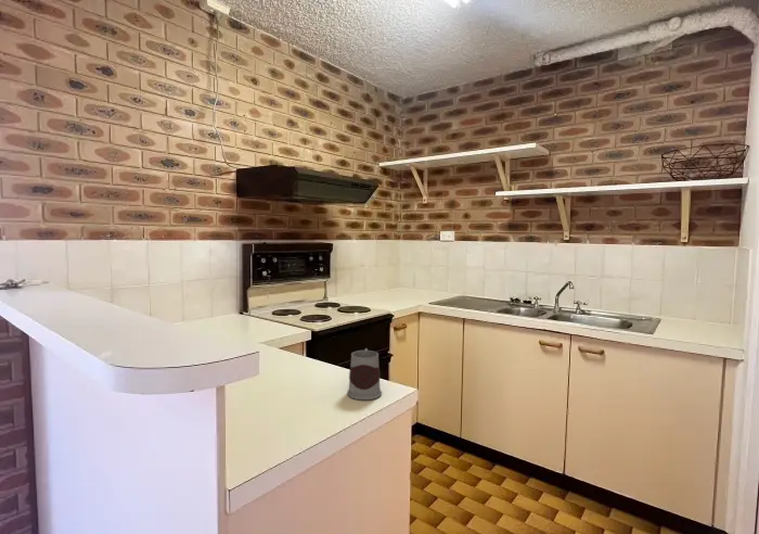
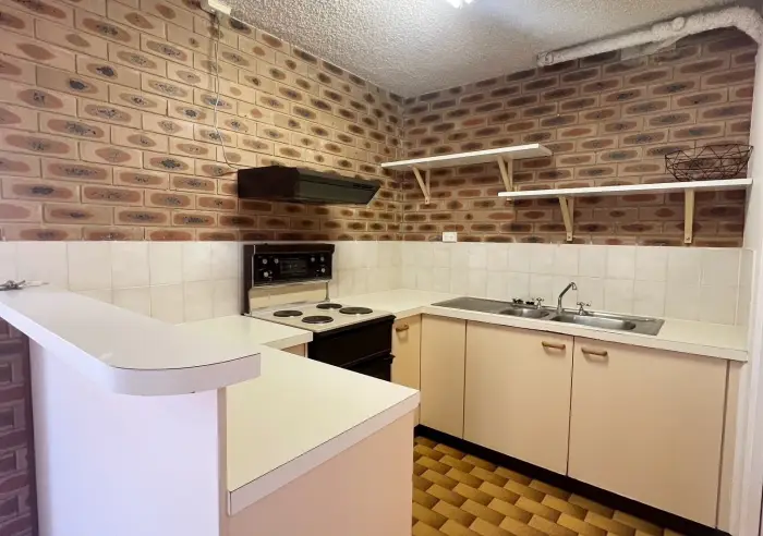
- mug (364, 371)
